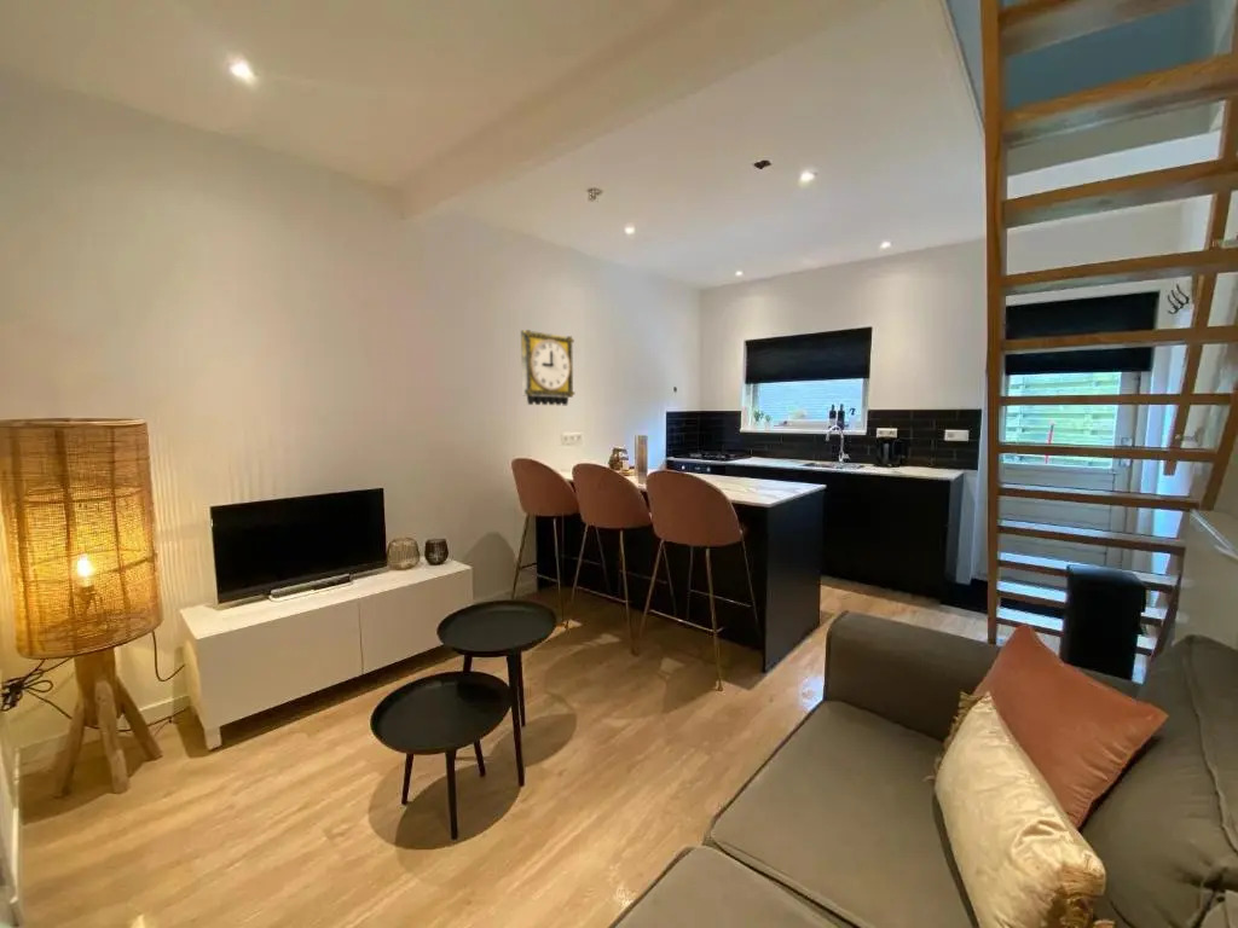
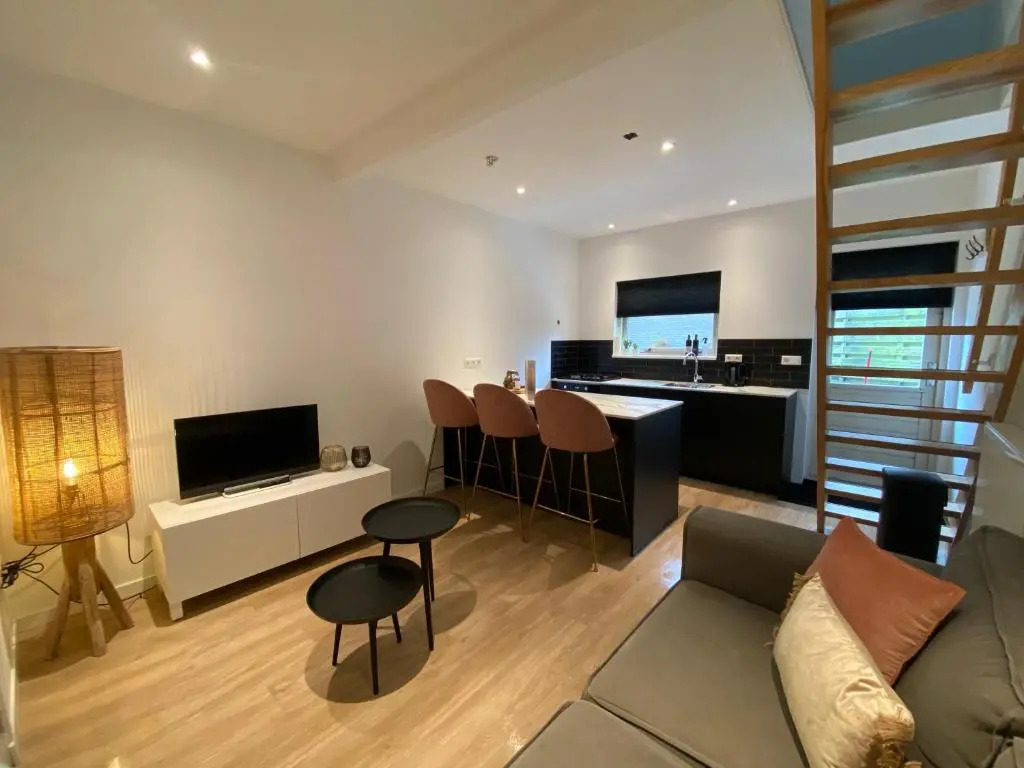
- wall clock (549, 369)
